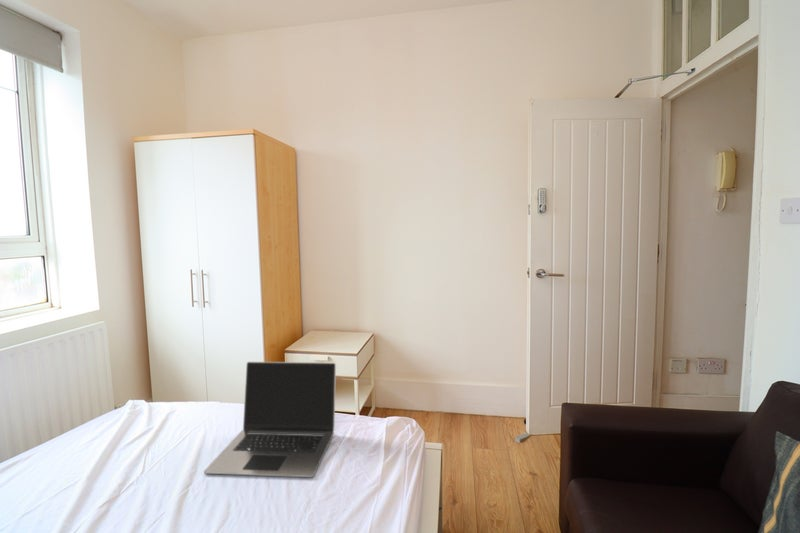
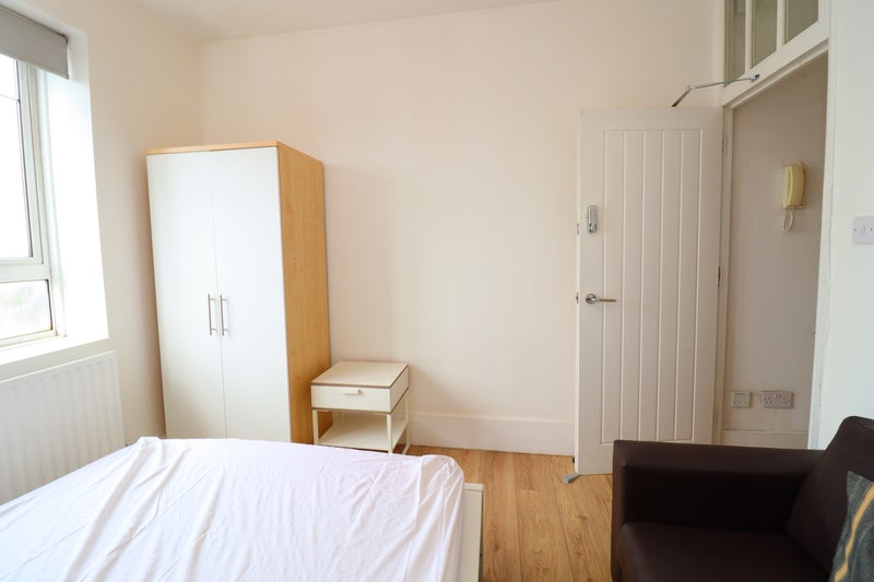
- laptop (276, 412)
